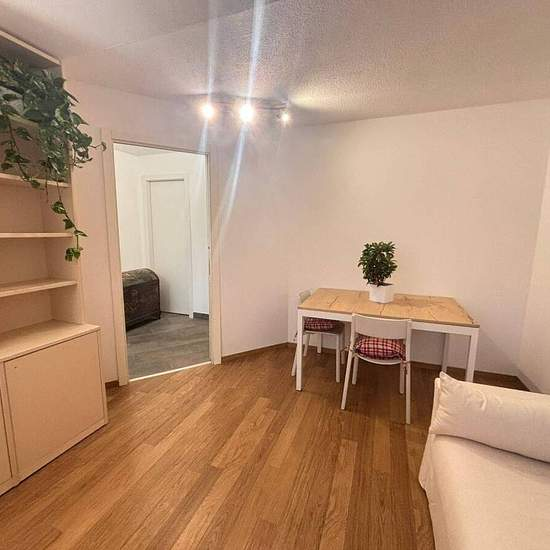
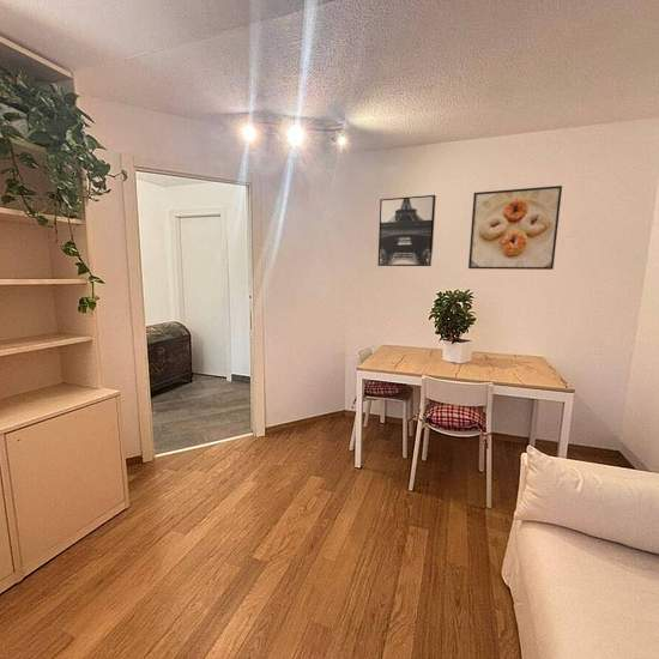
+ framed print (512, 229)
+ wall art (405, 231)
